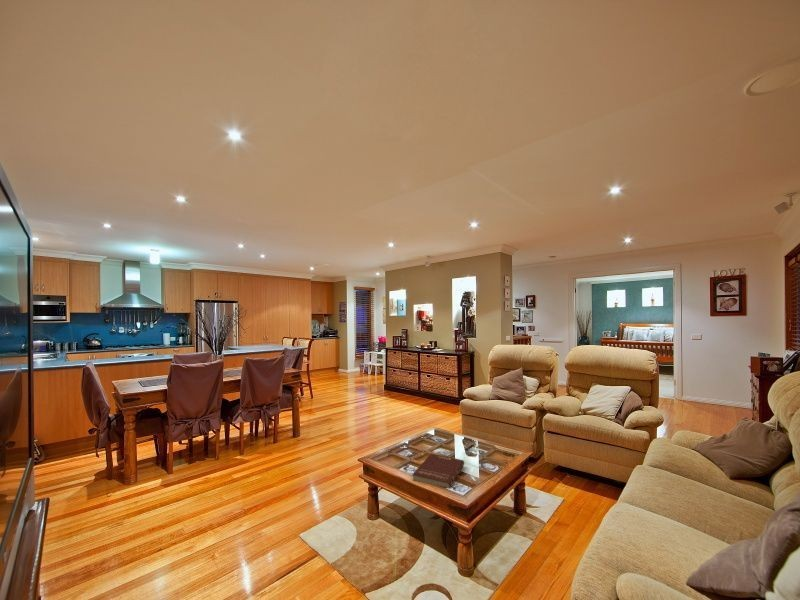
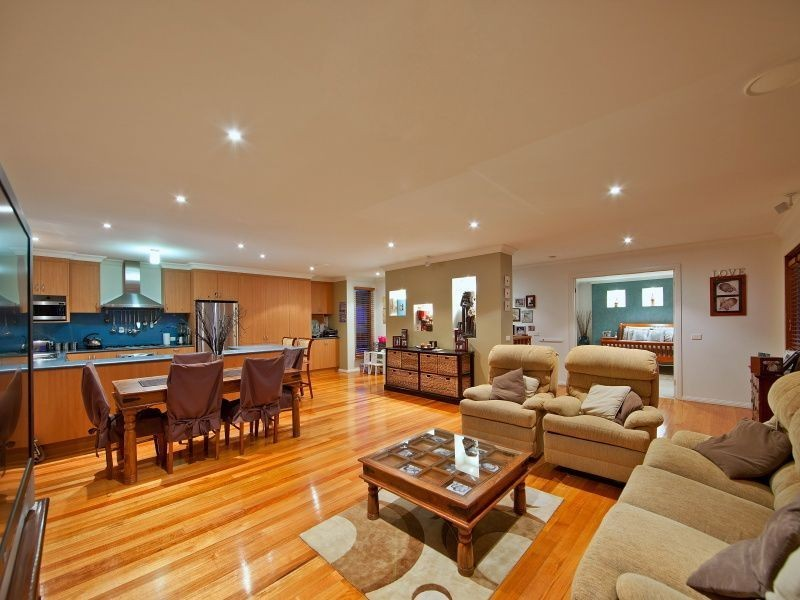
- book (439, 470)
